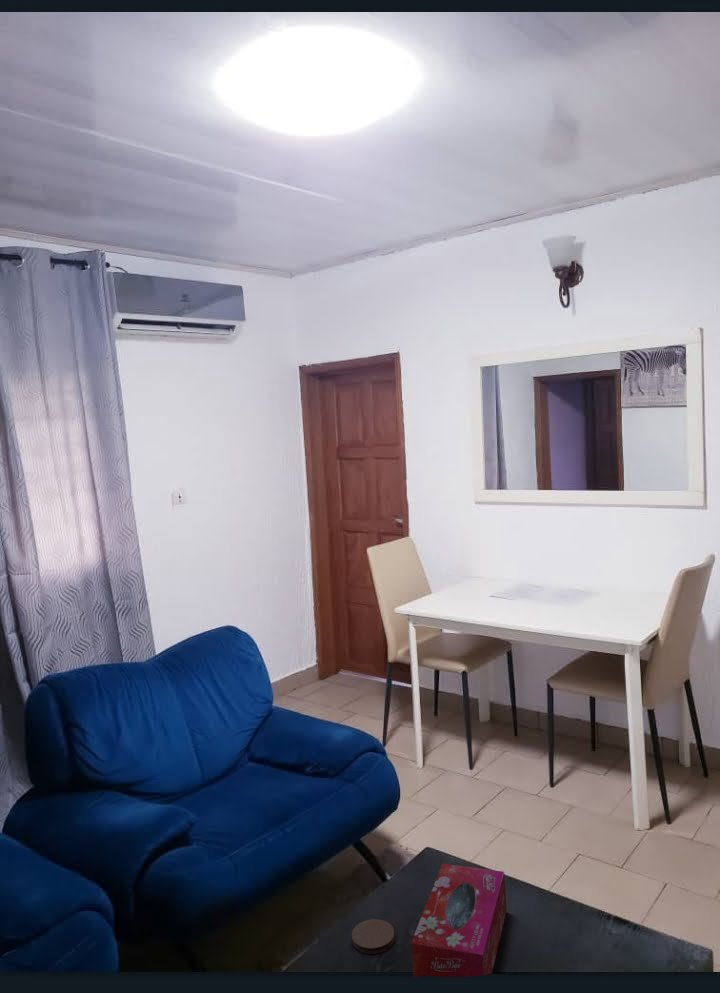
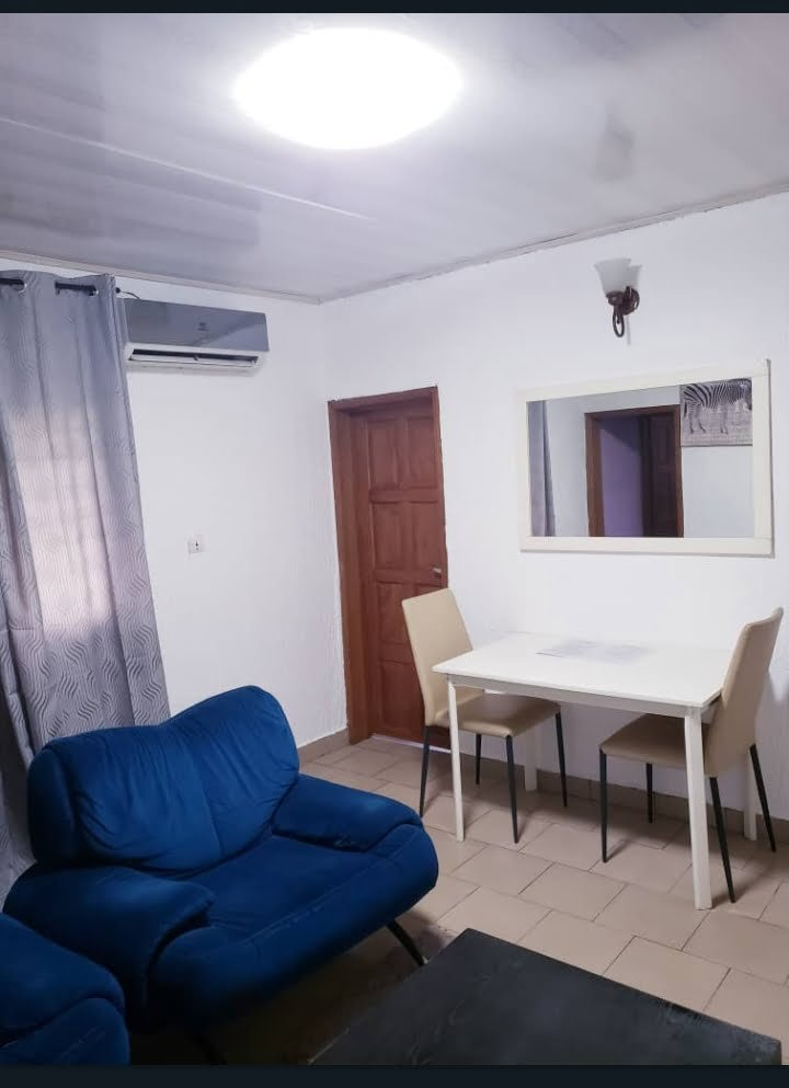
- tissue box (462, 925)
- coaster (373, 935)
